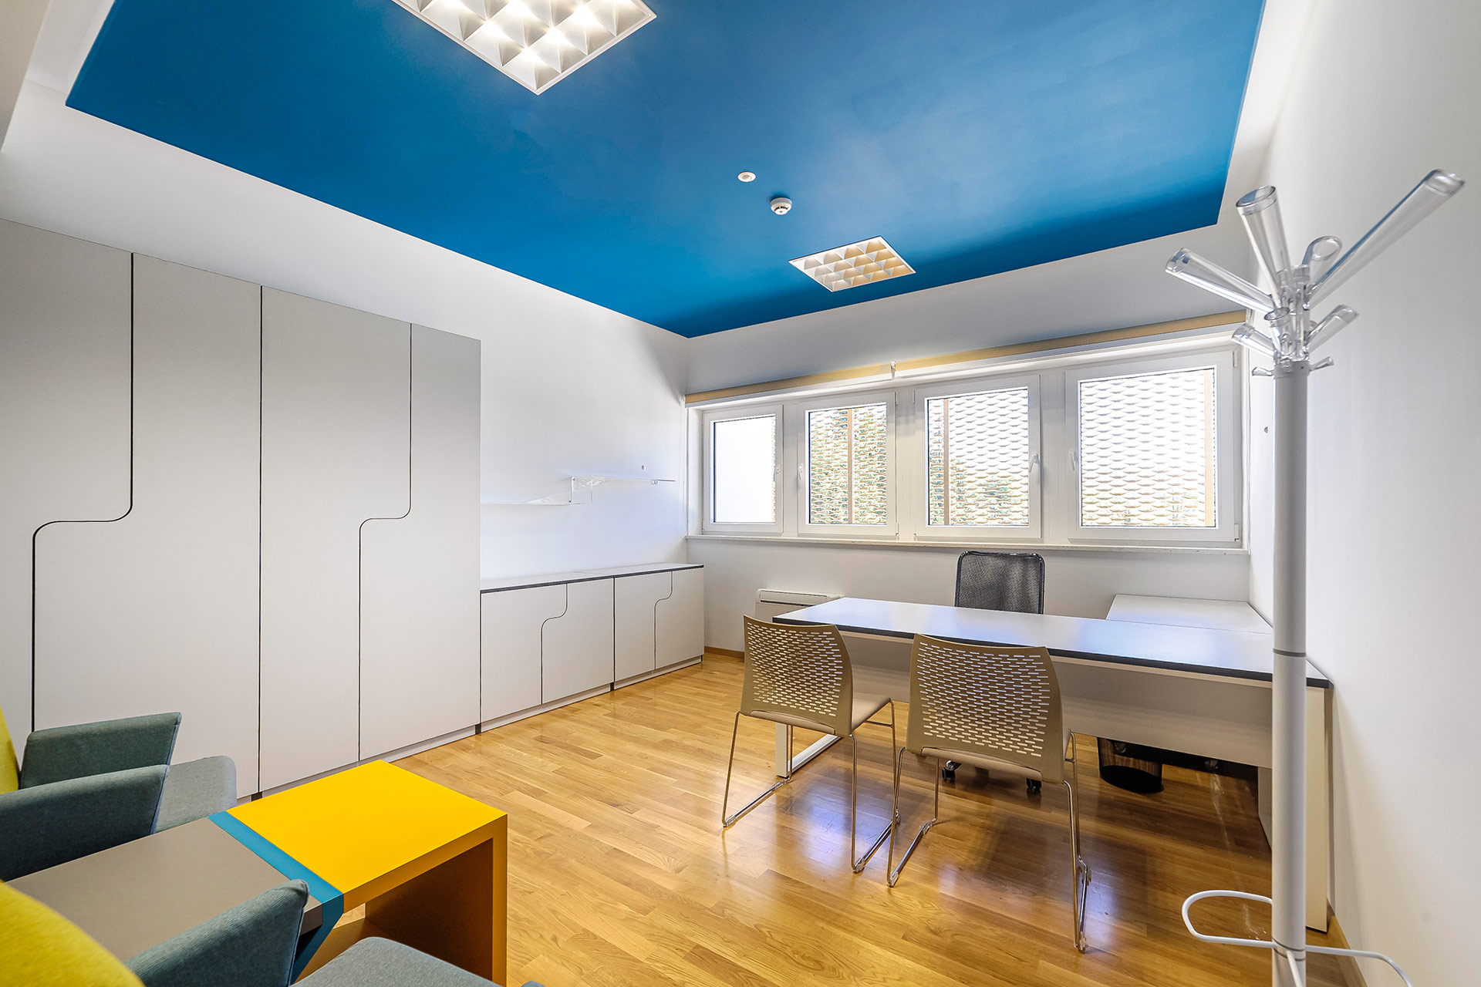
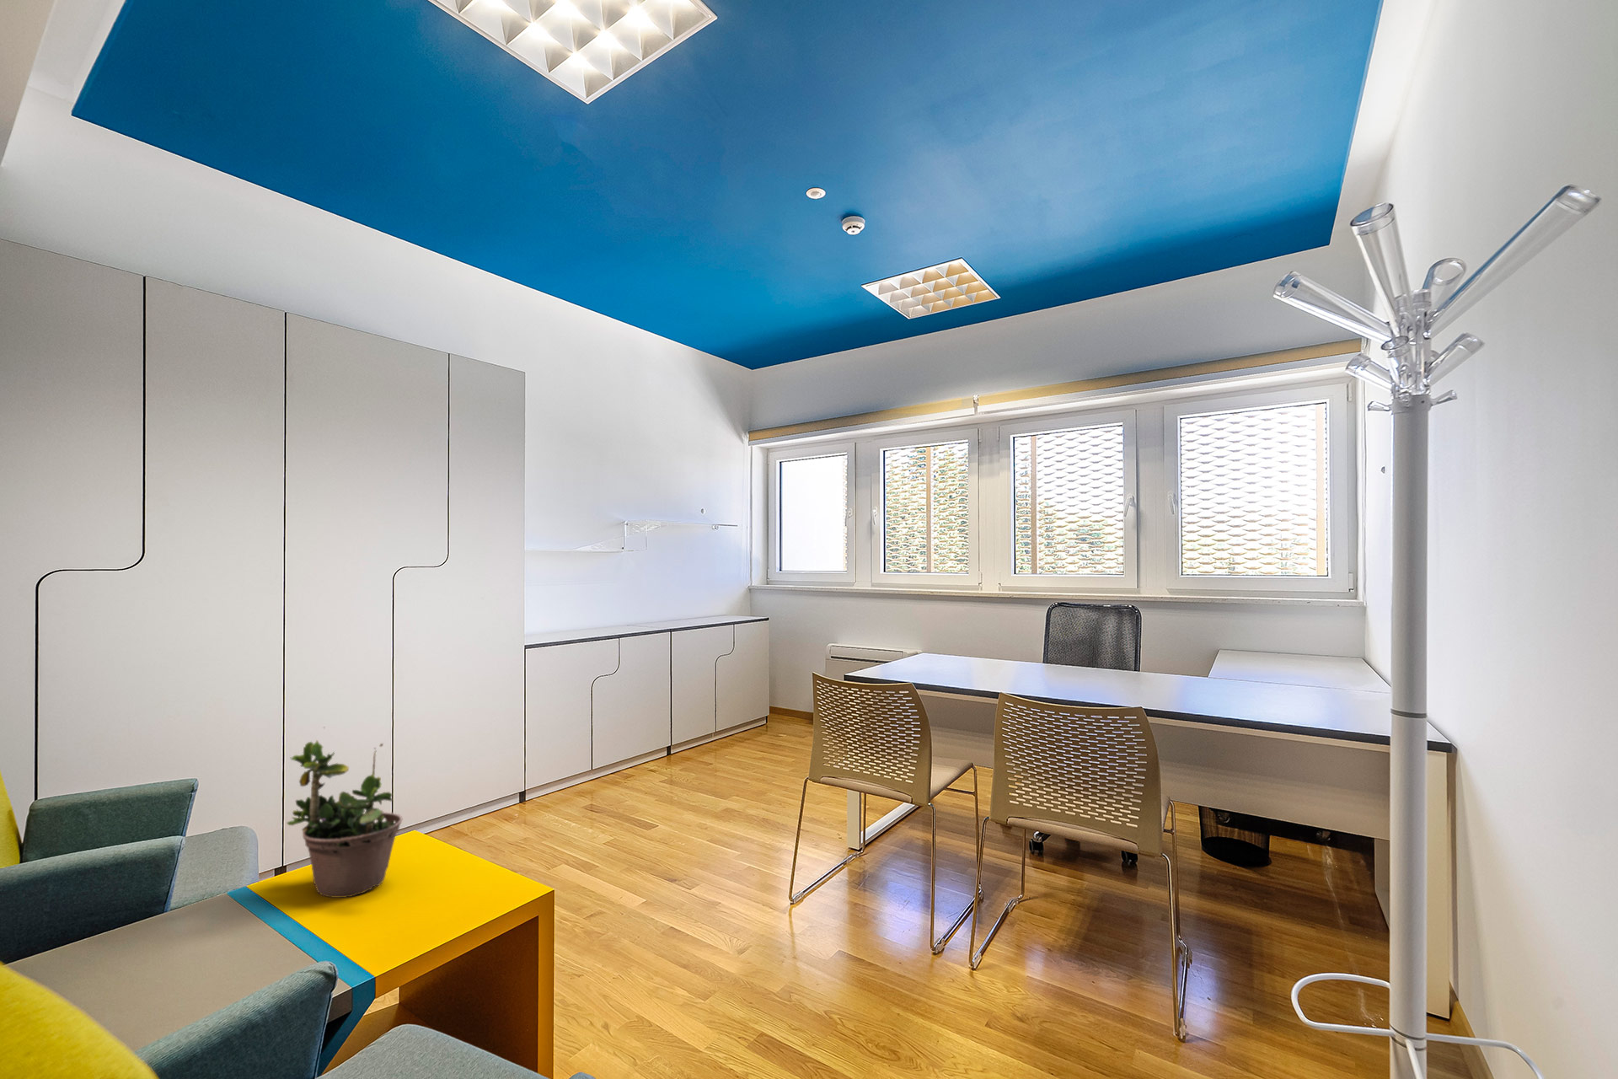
+ potted plant (353, 804)
